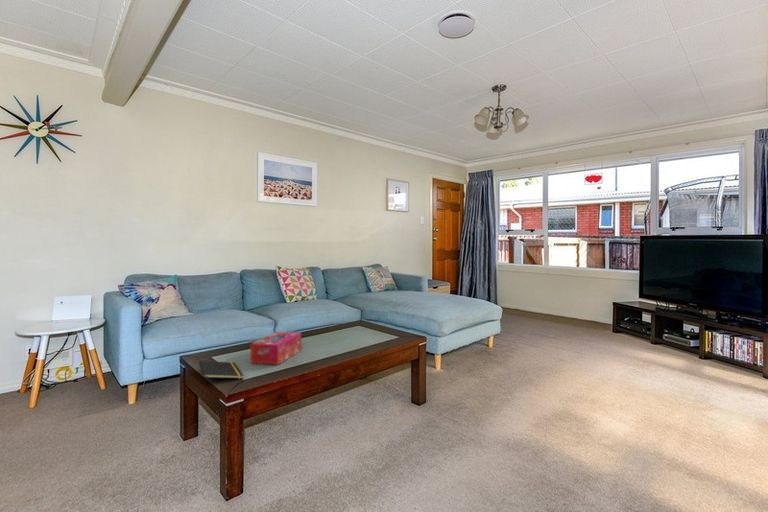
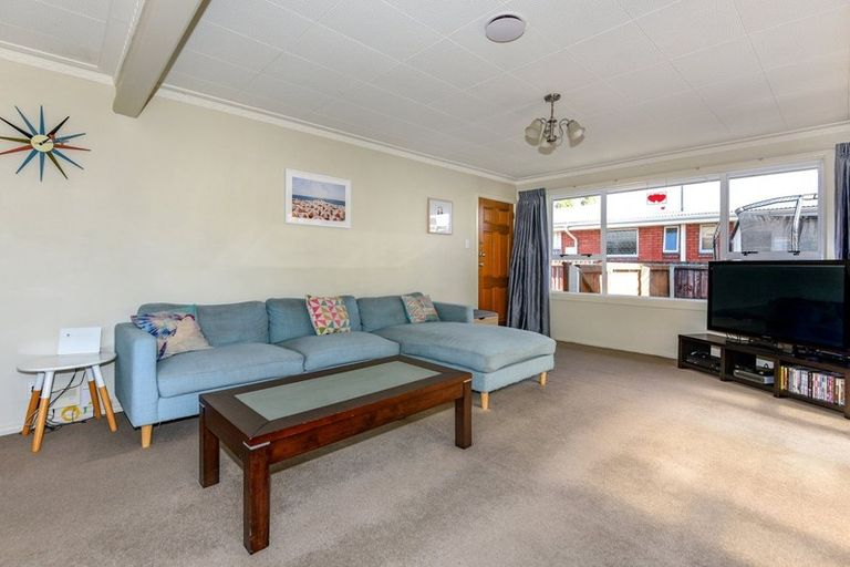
- notepad (220, 369)
- tissue box (277, 347)
